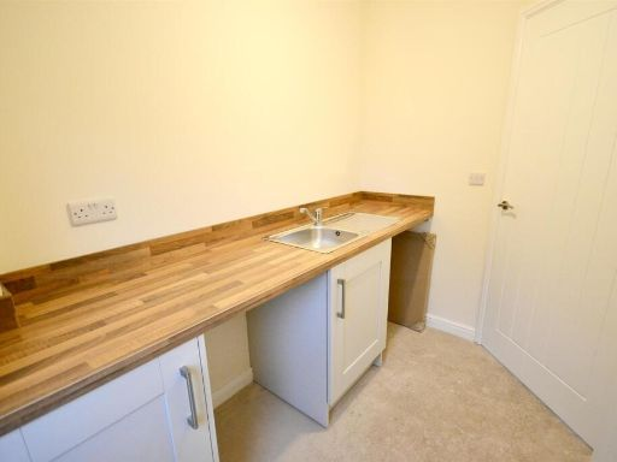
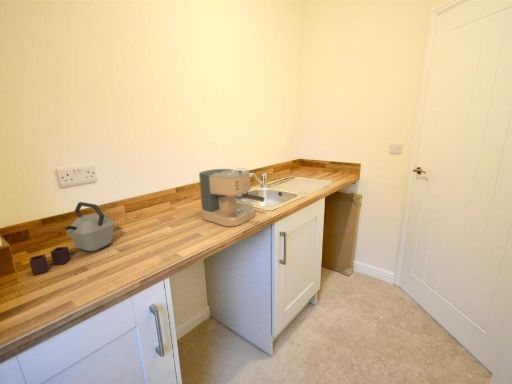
+ coffee maker (232, 194)
+ kettle (71, 233)
